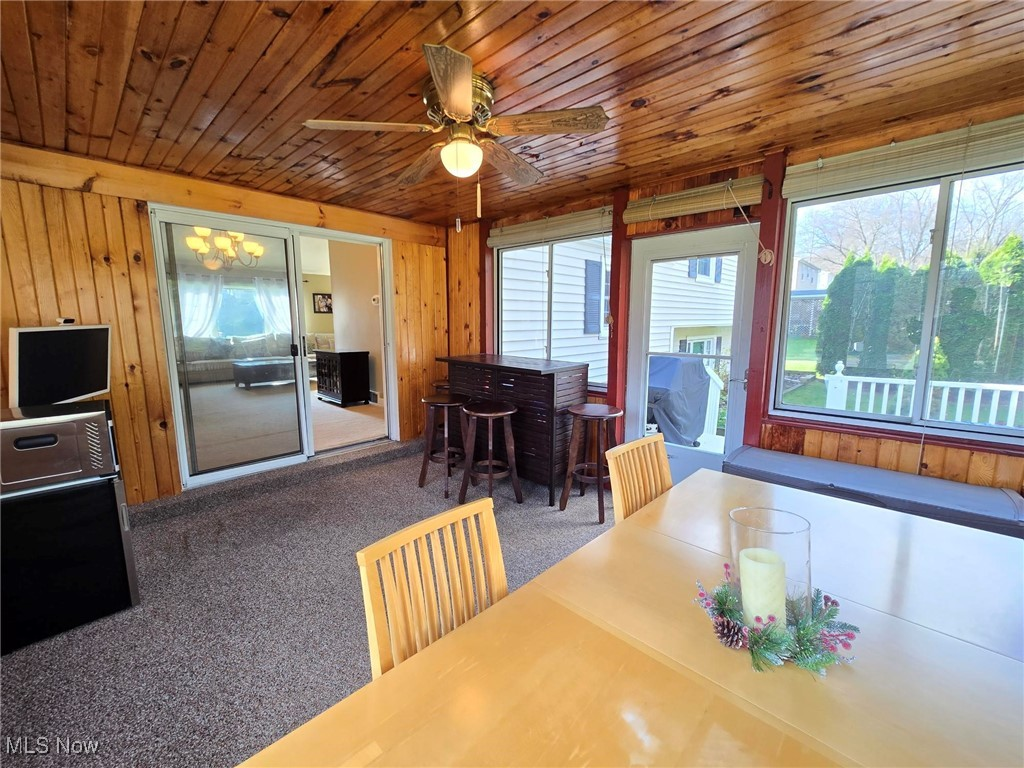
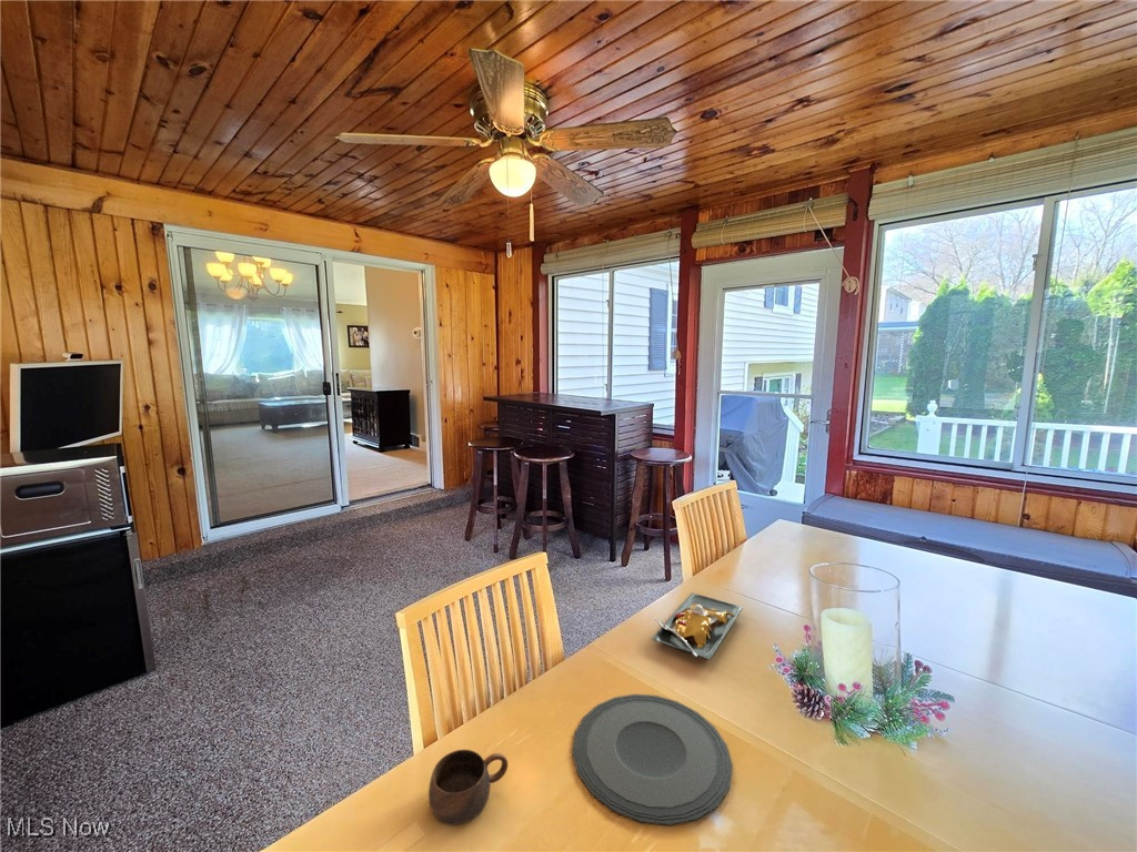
+ cup (469, 782)
+ plate (693, 617)
+ plate (650, 749)
